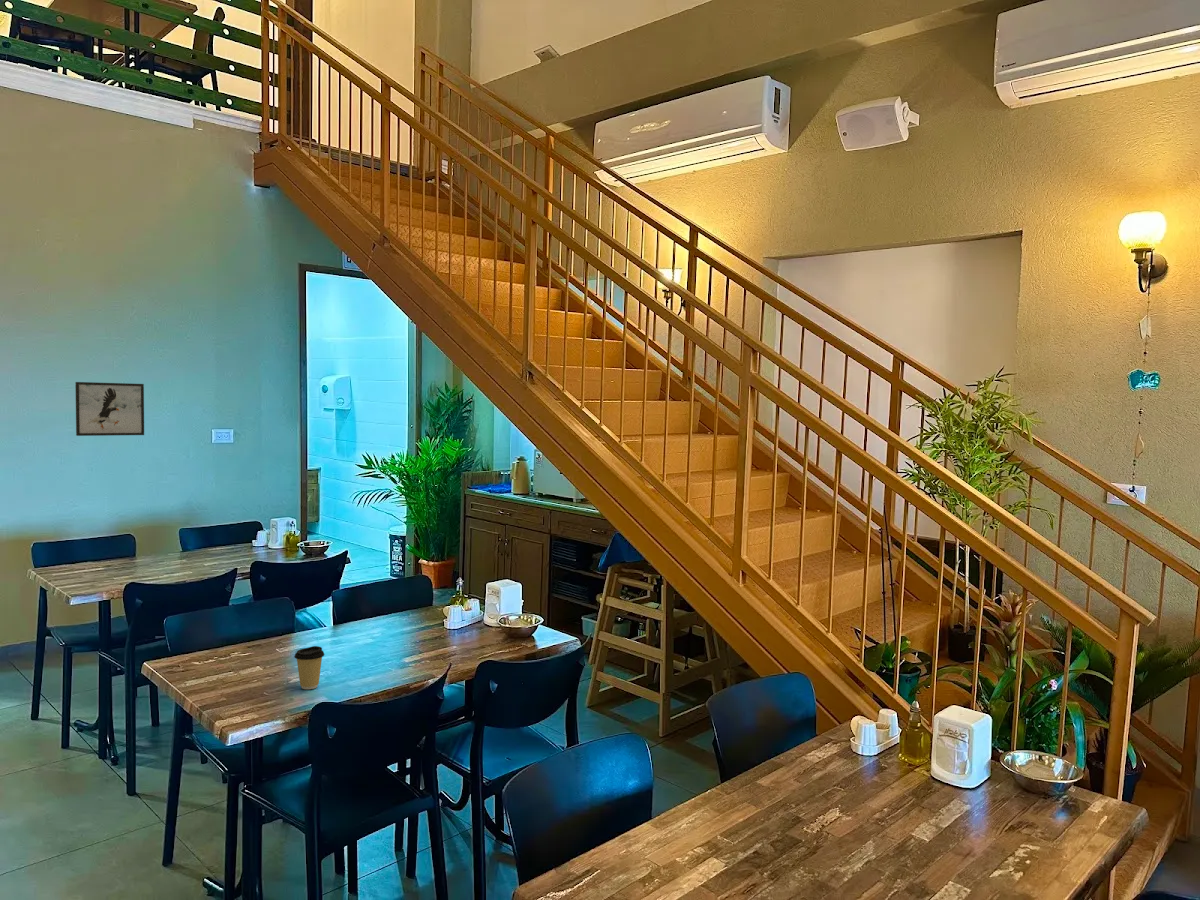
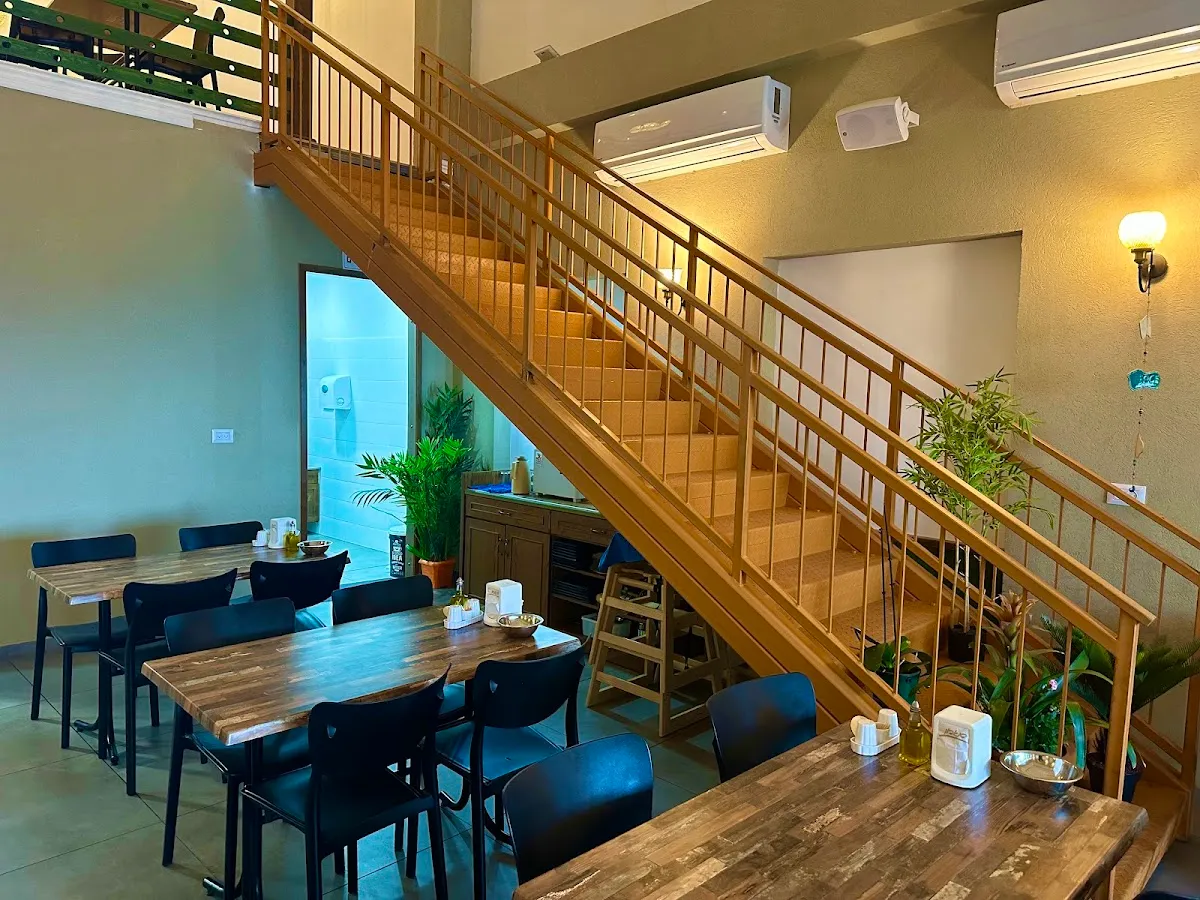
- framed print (110, 409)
- coffee cup (309, 668)
